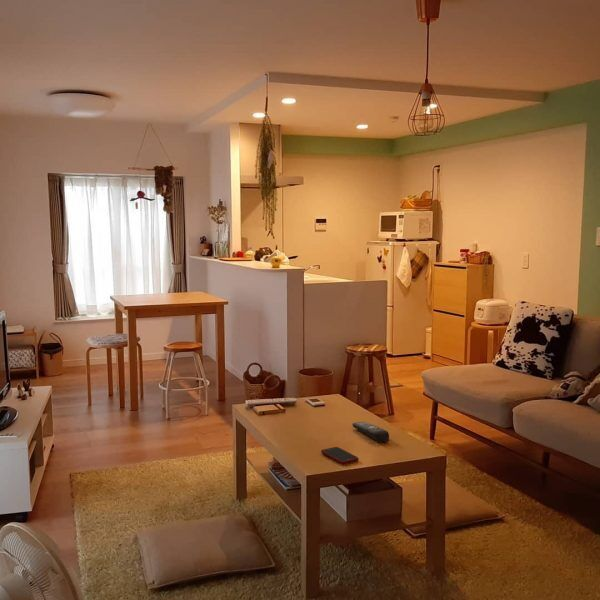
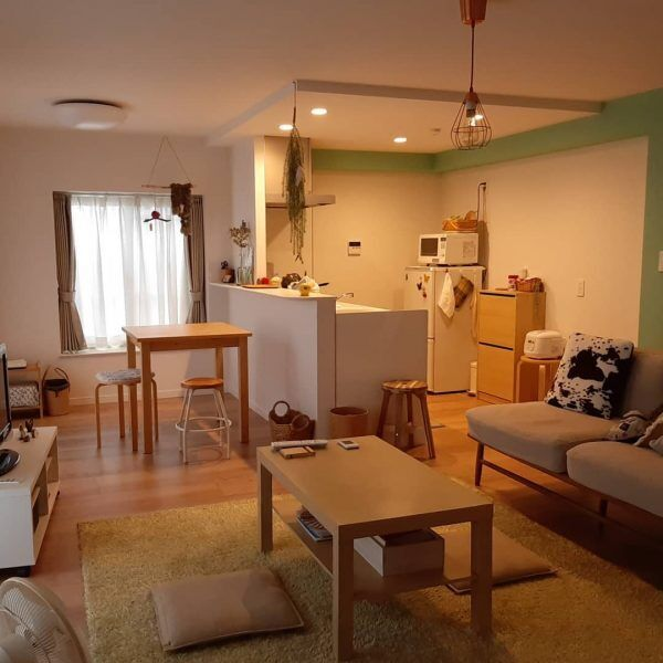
- remote control (370, 430)
- cell phone (339, 455)
